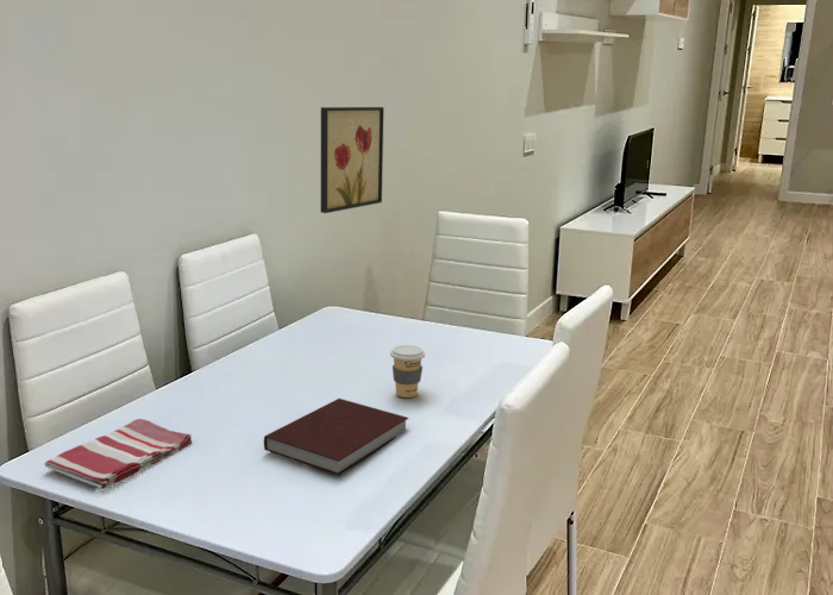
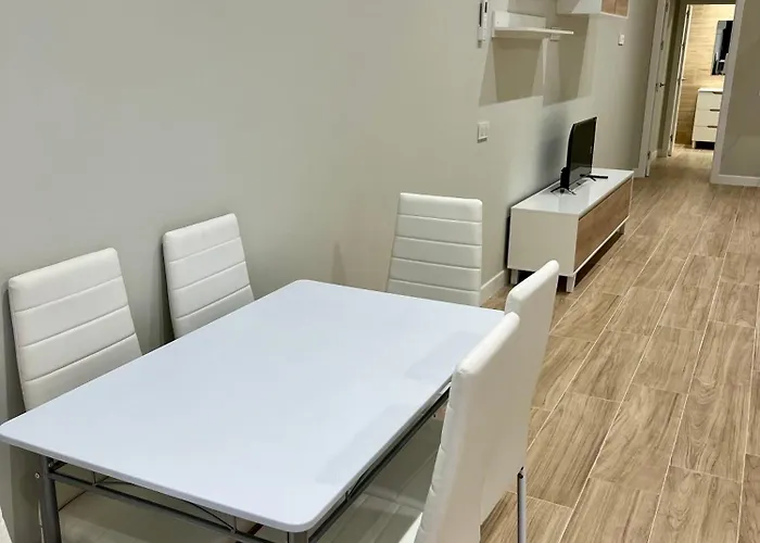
- dish towel (121, 450)
- wall art (351, 157)
- notebook (338, 433)
- coffee cup (407, 371)
